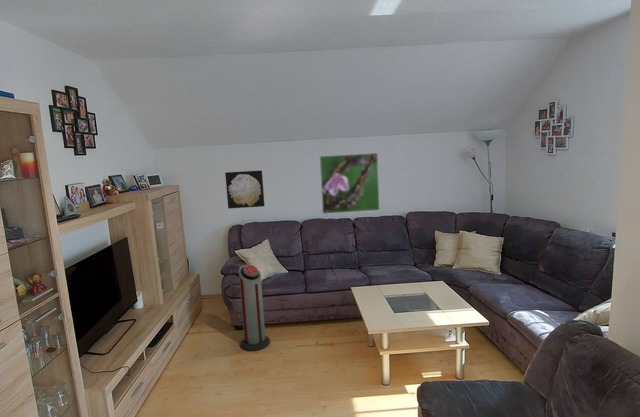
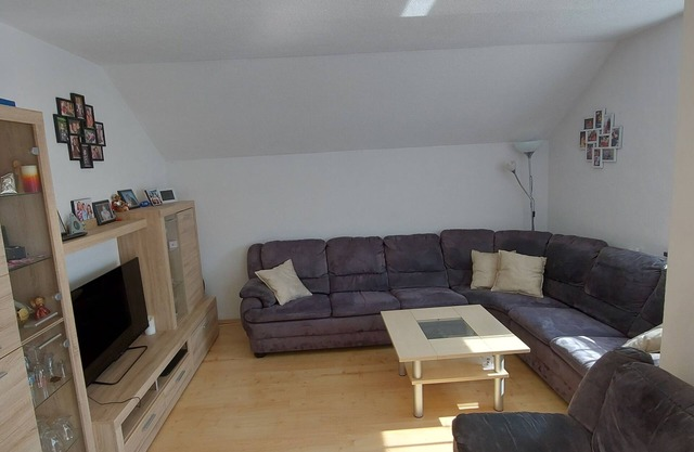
- wall art (245, 189)
- air purifier (252, 305)
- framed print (349, 183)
